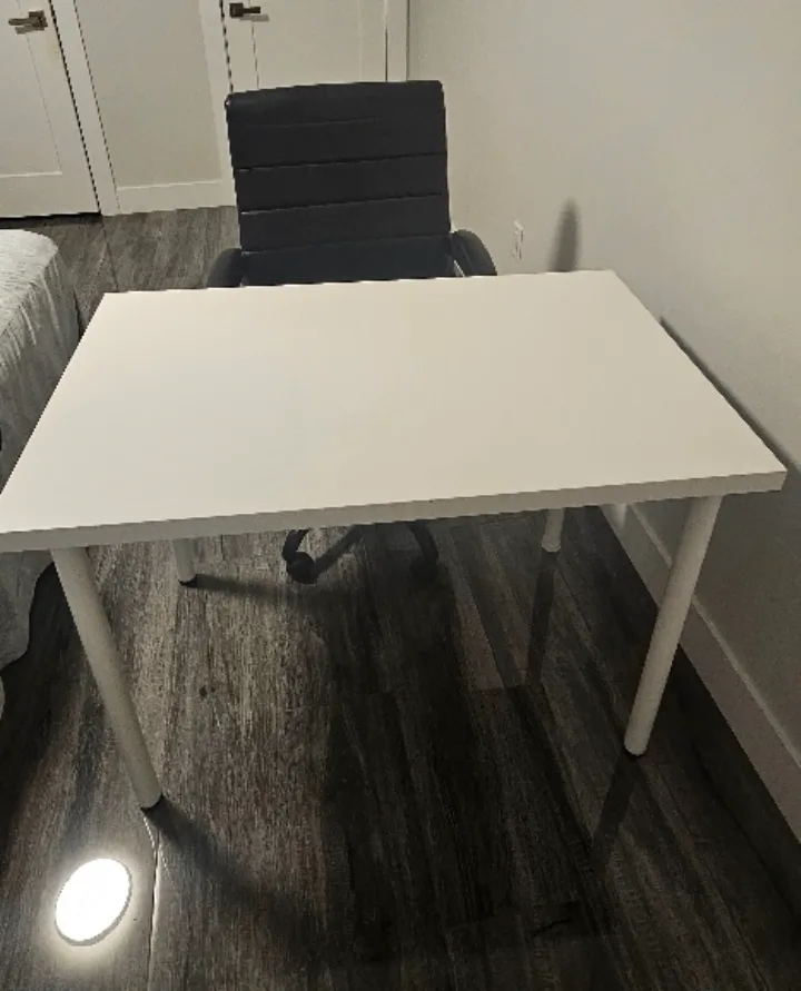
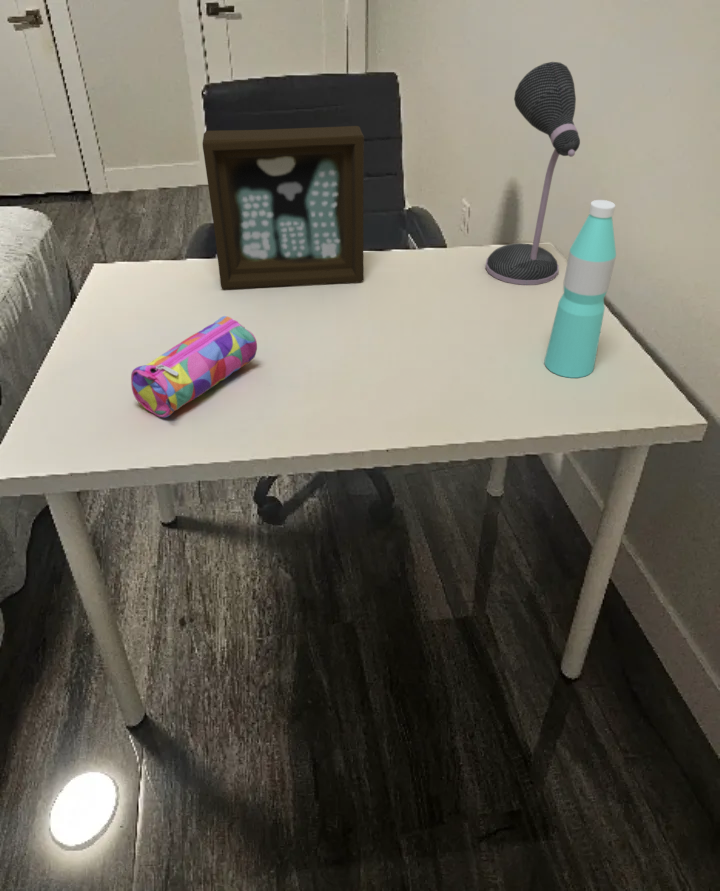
+ desk lamp (545, 178)
+ water bottle (584, 290)
+ pencil case (195, 365)
+ picture frame (288, 210)
